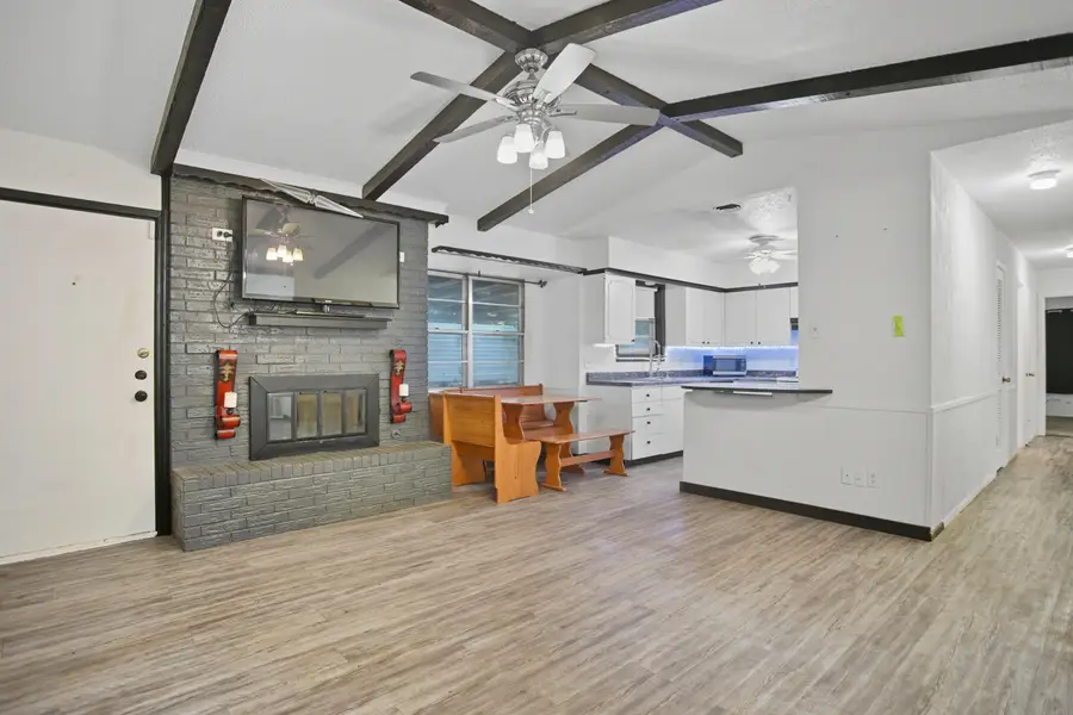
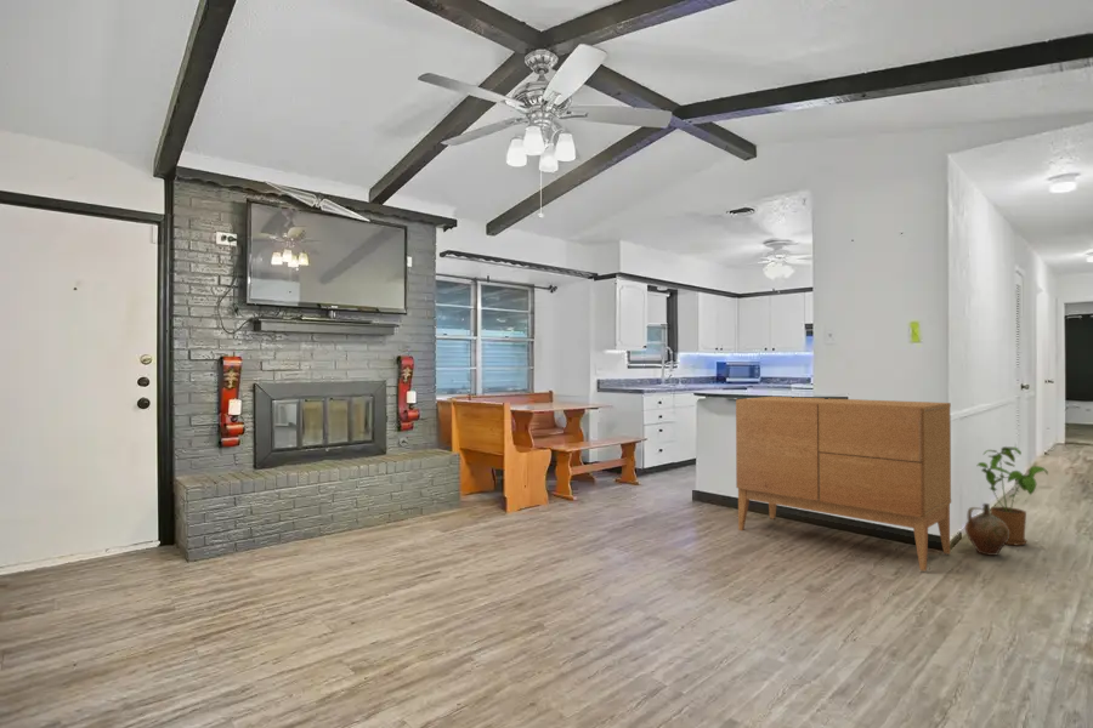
+ ceramic jug (986, 528)
+ house plant (1012, 495)
+ sideboard (836, 471)
